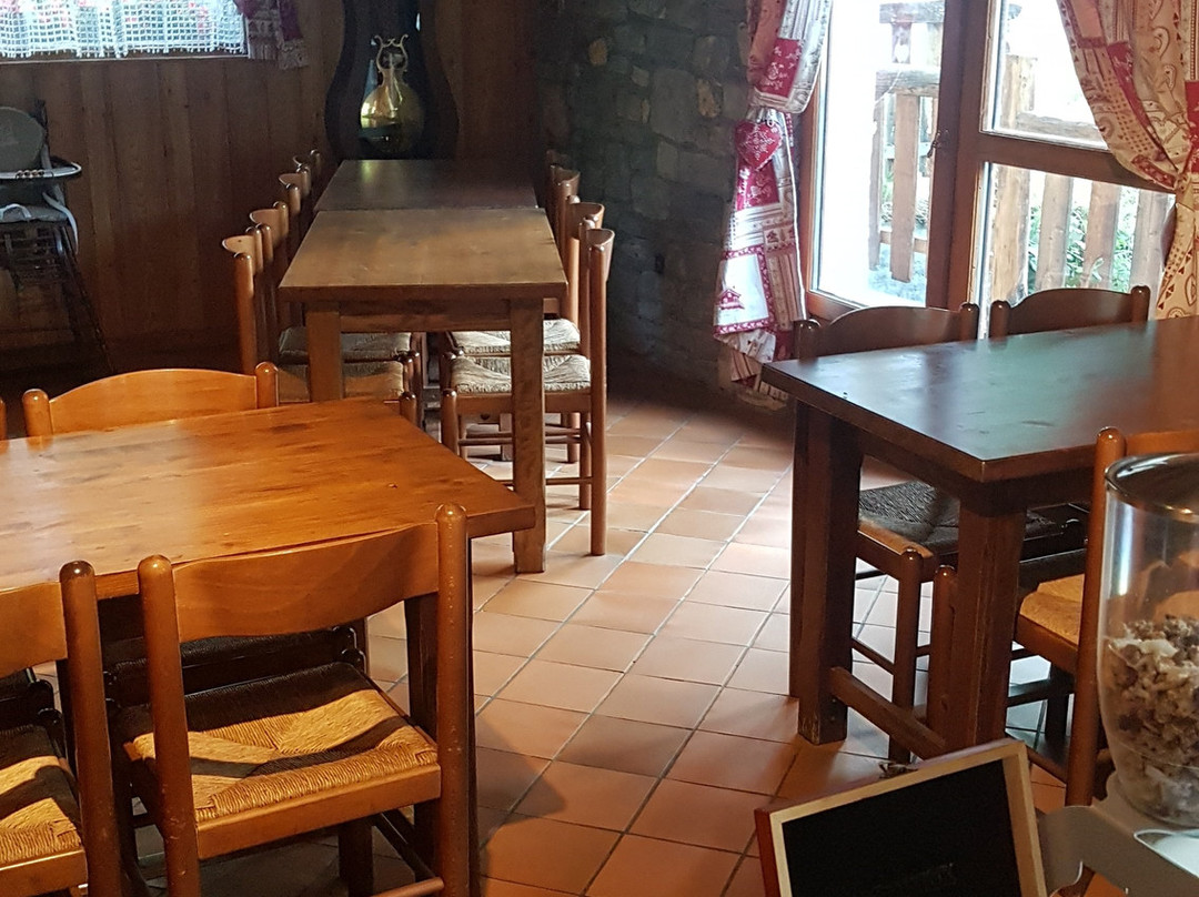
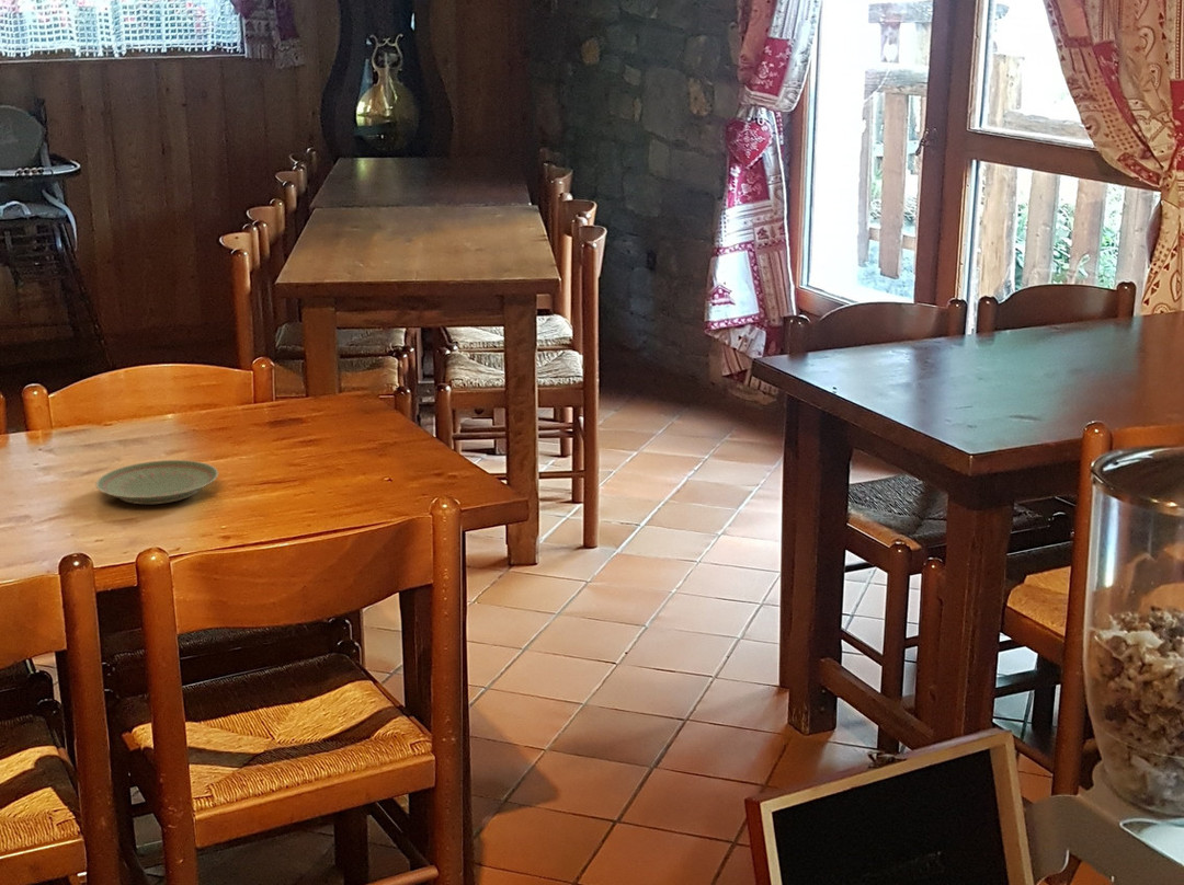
+ plate (158, 484)
